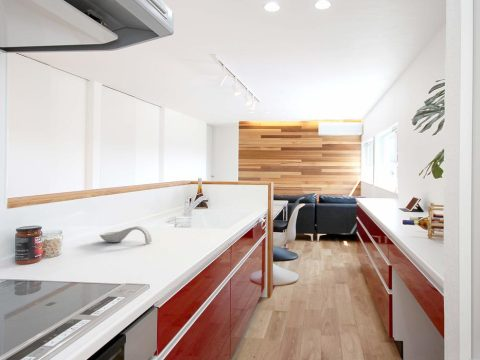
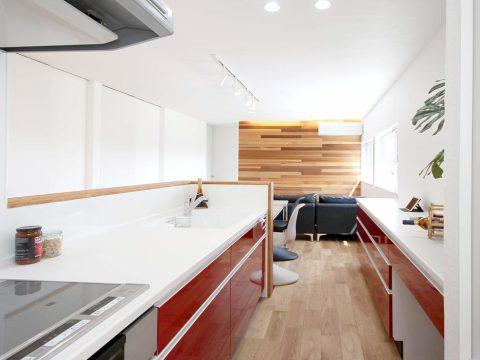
- spoon rest (125, 234)
